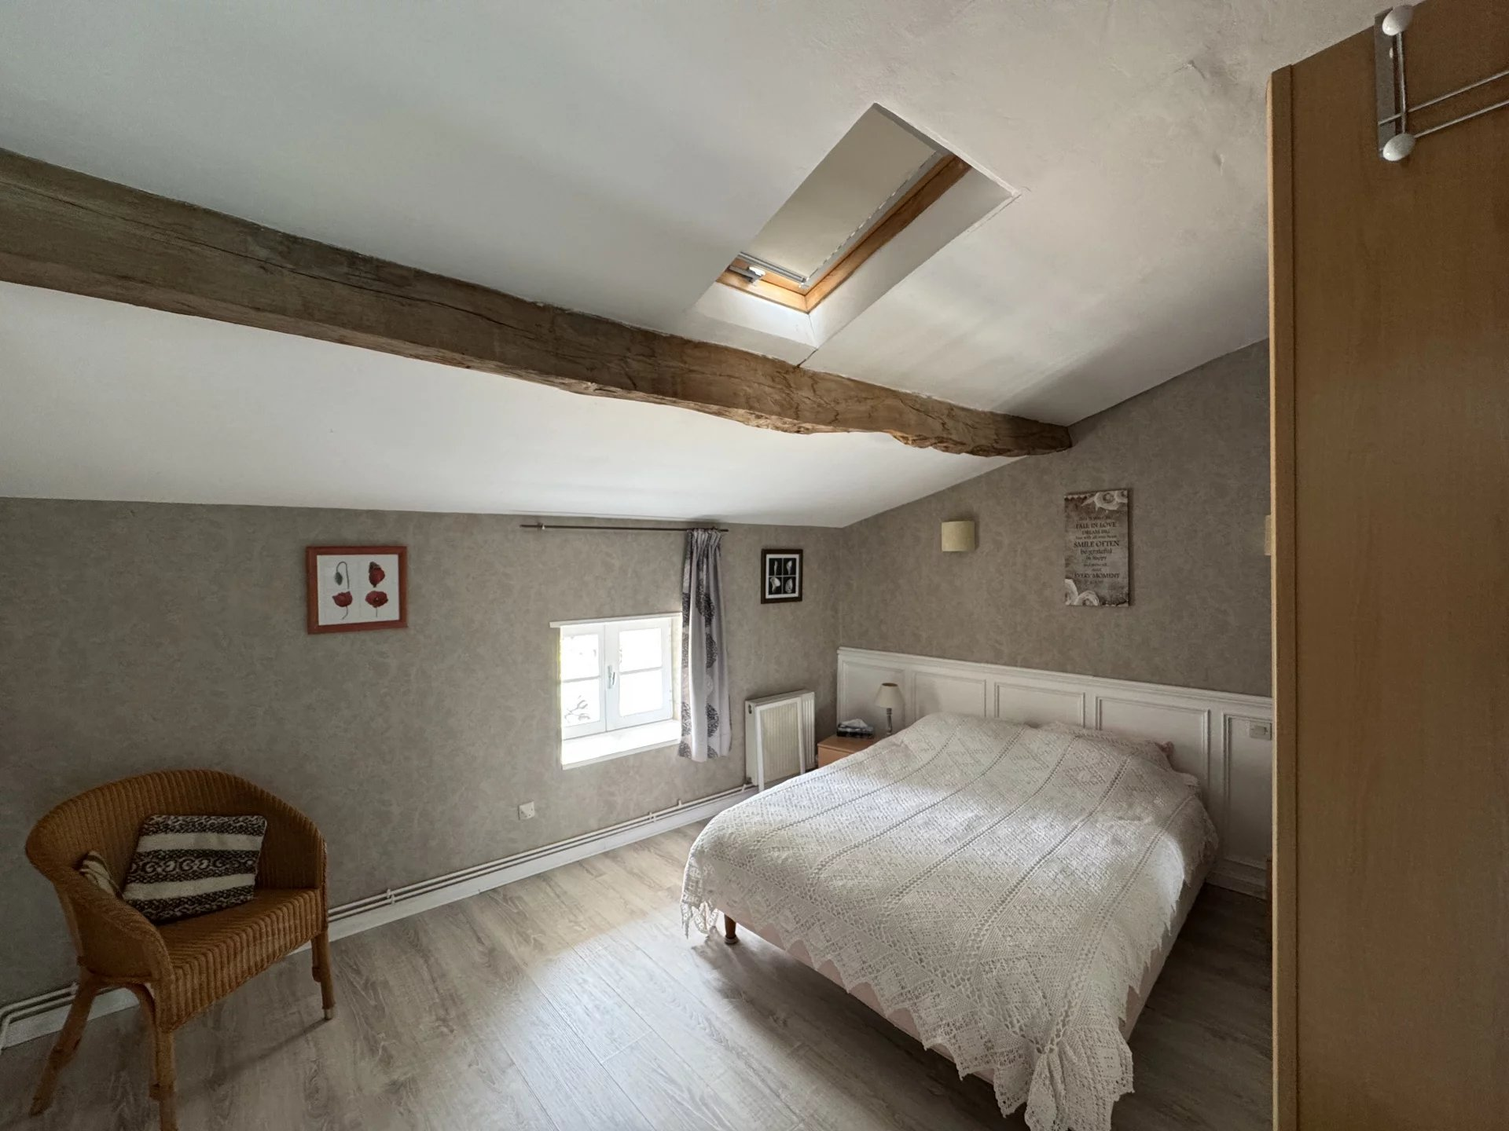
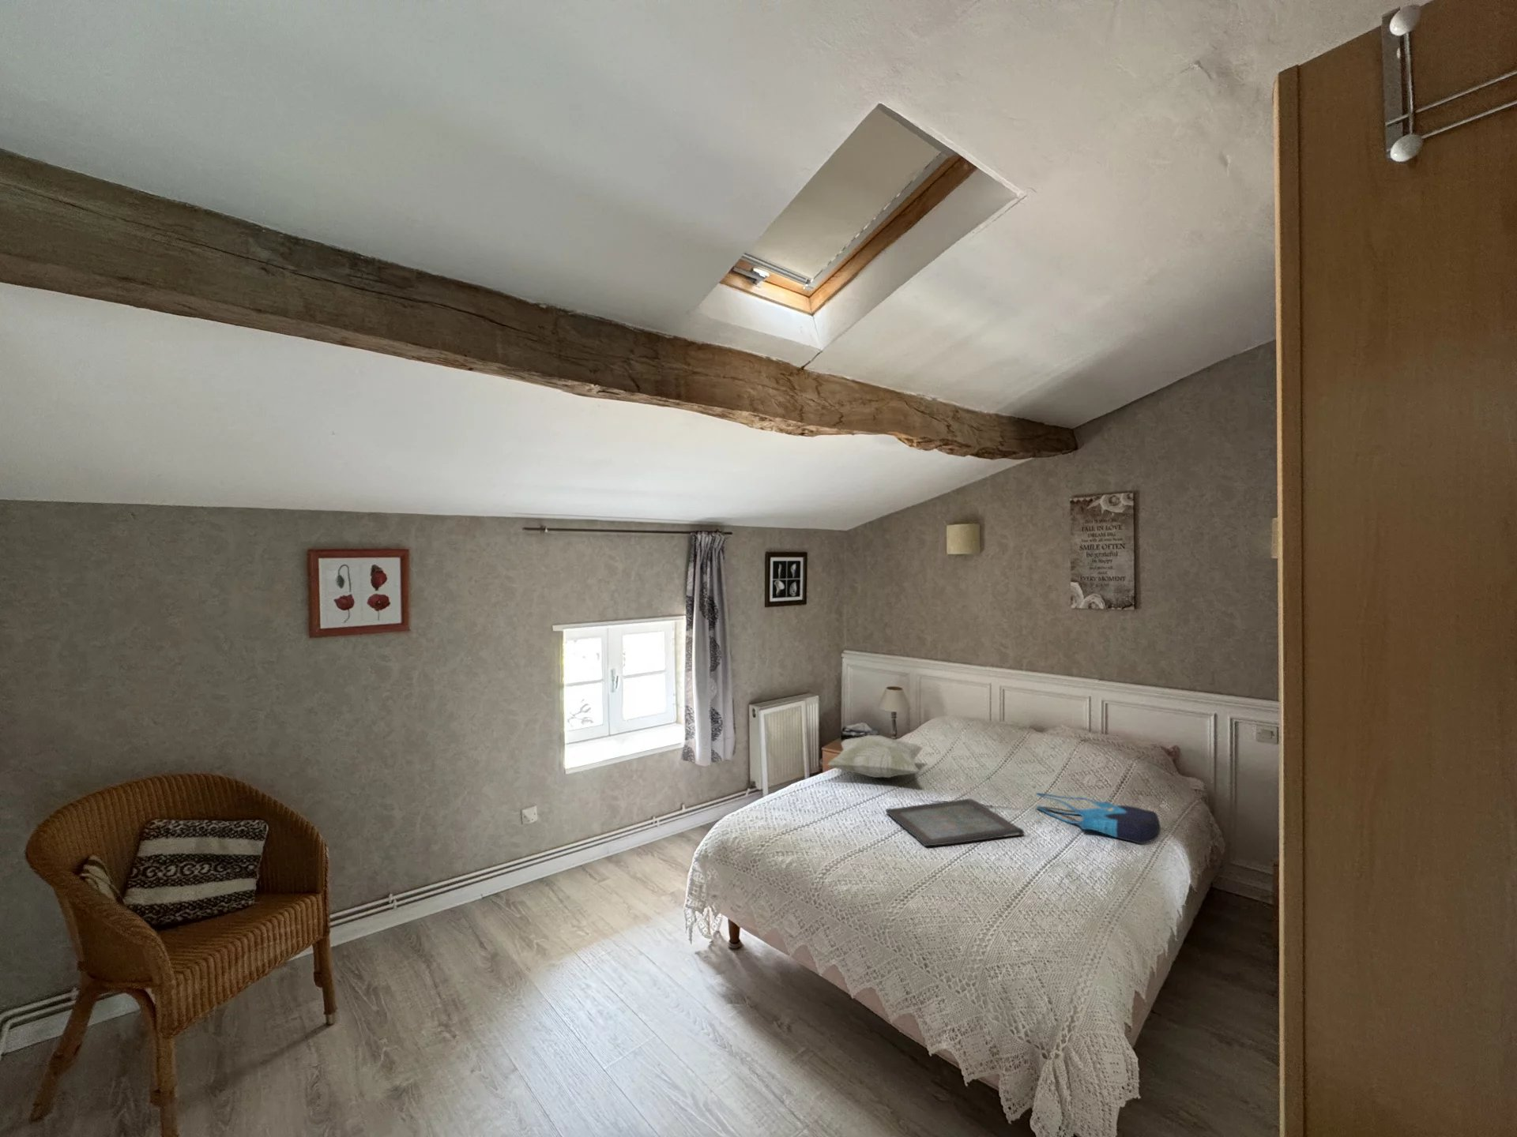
+ tote bag (1093, 813)
+ serving tray (951, 821)
+ decorative pillow (877, 756)
